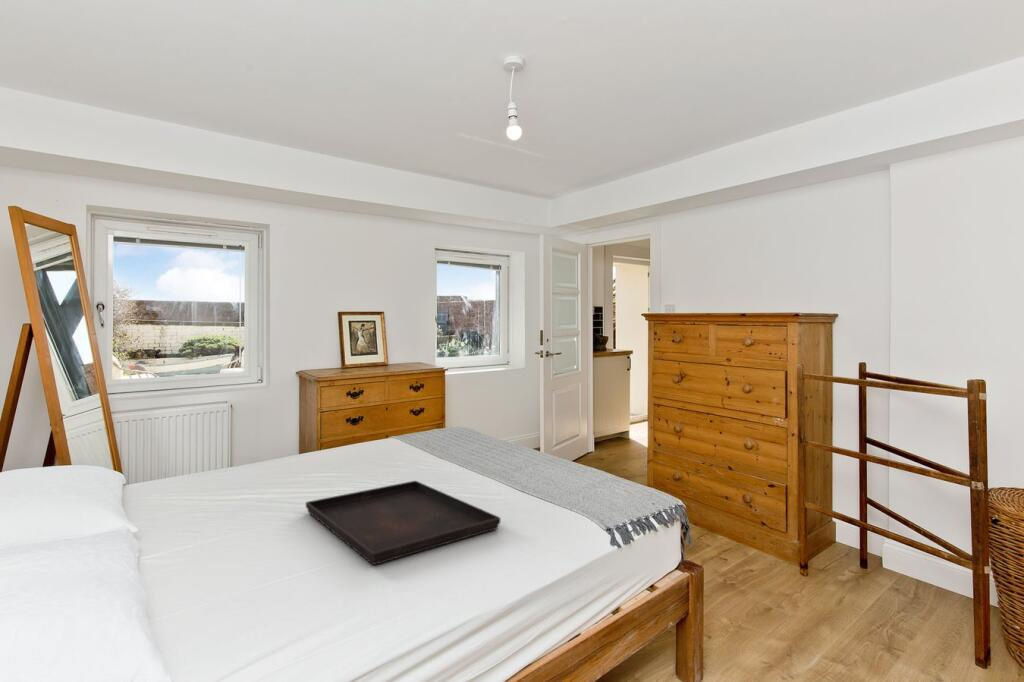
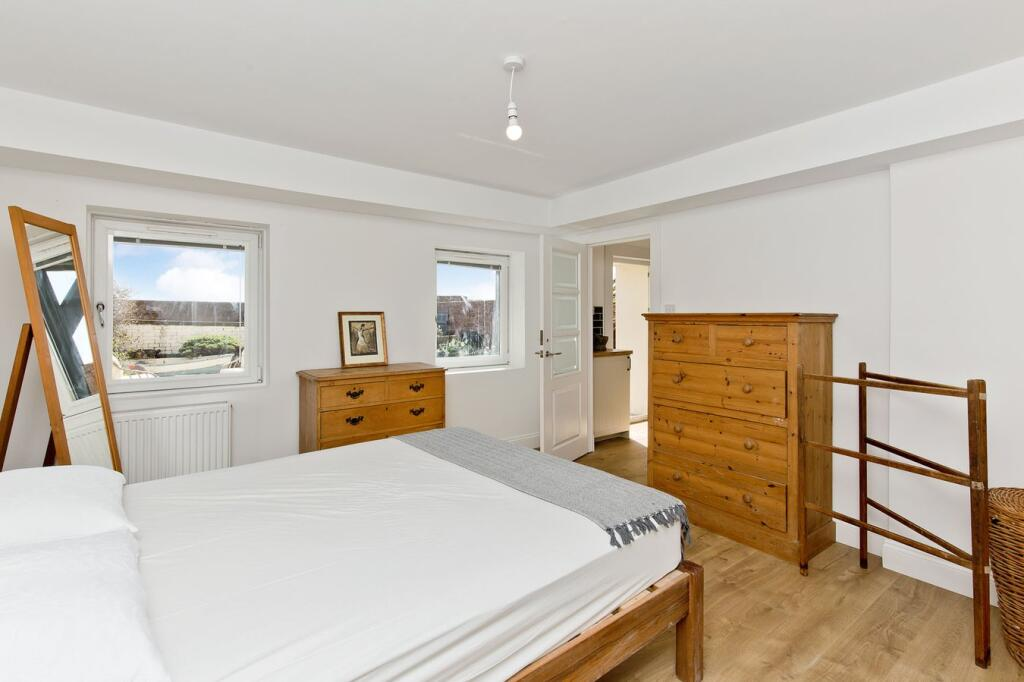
- serving tray (398, 515)
